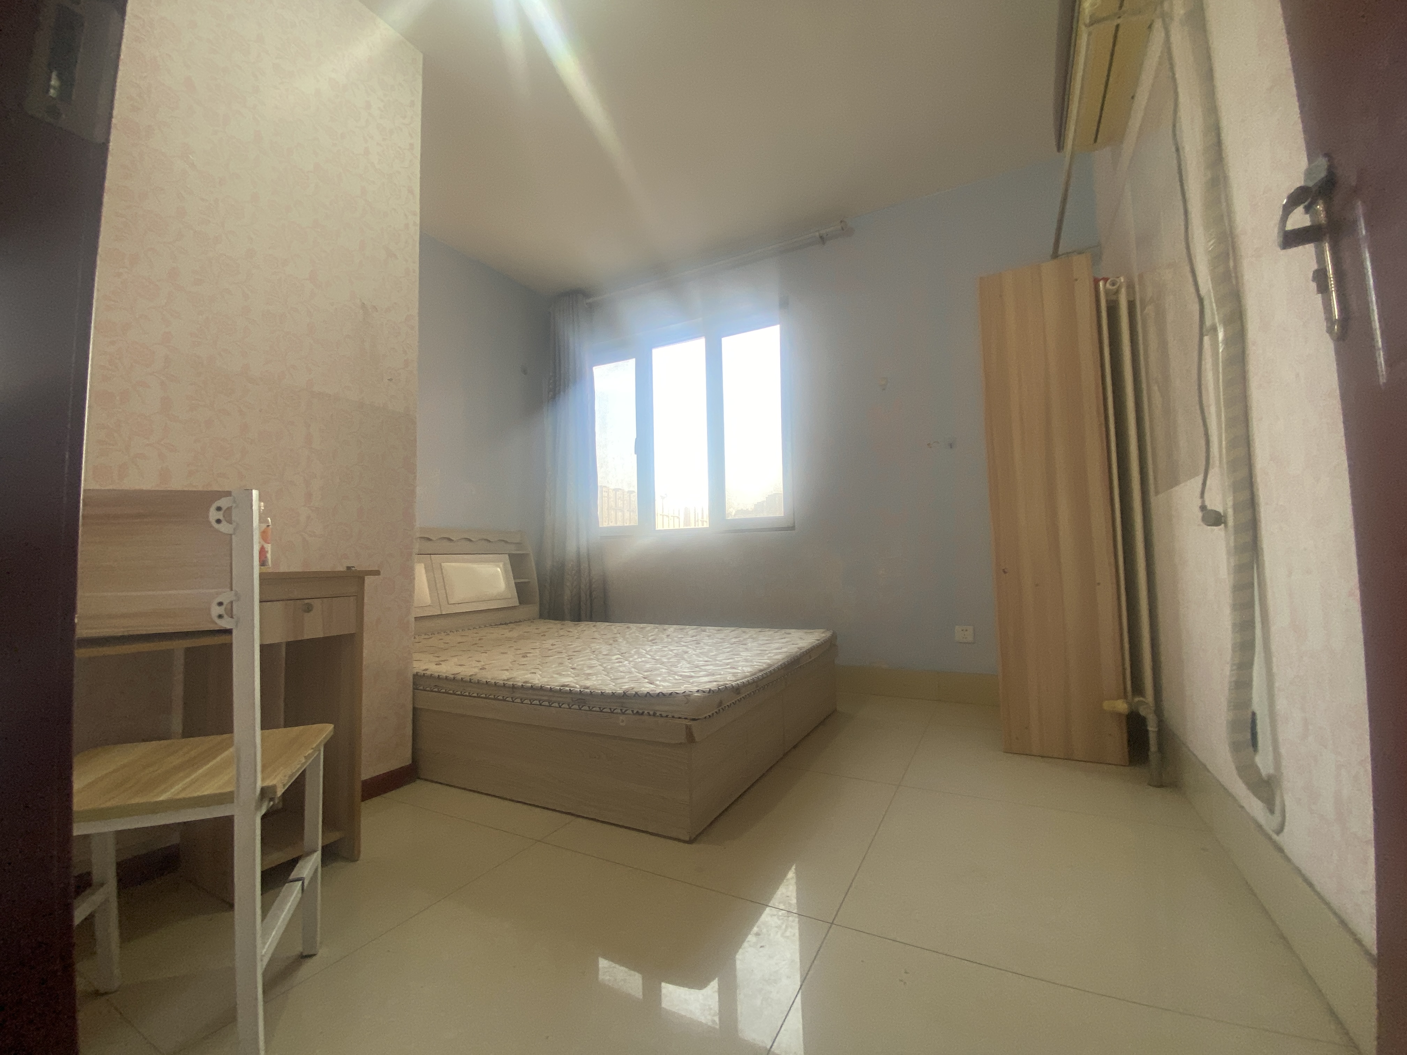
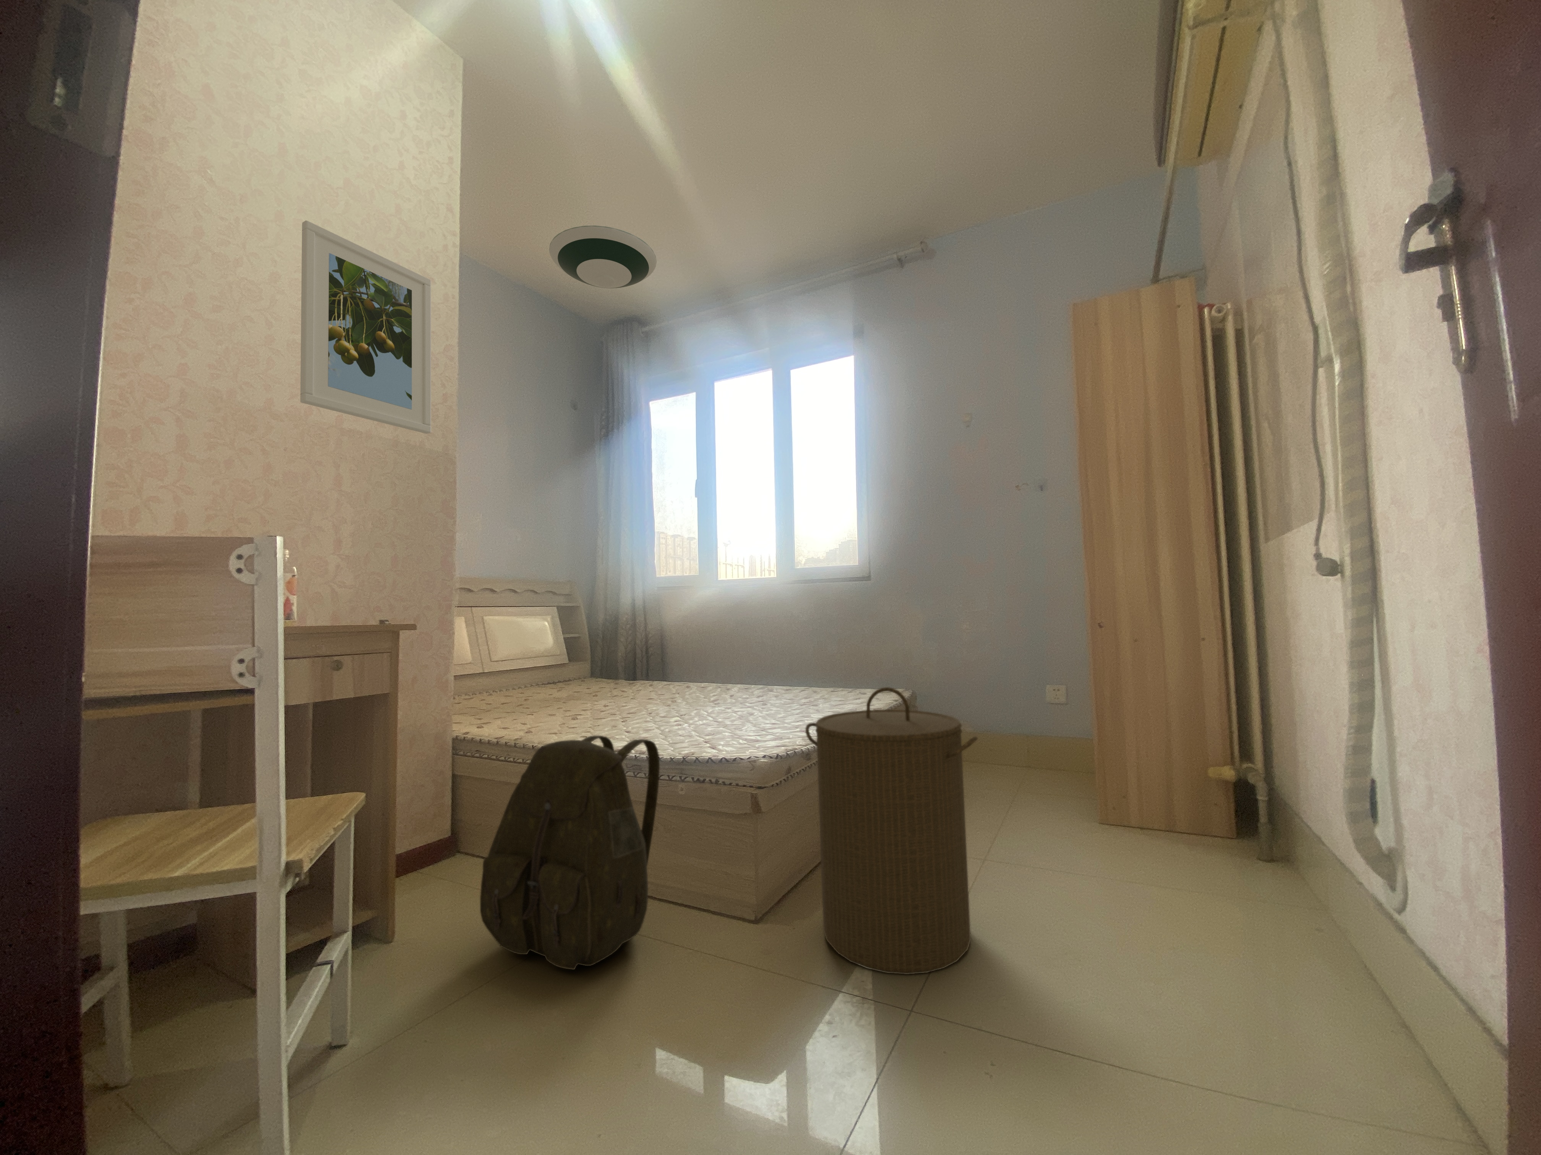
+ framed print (371, 335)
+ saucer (604, 269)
+ backpack (584, 836)
+ laundry hamper (889, 809)
